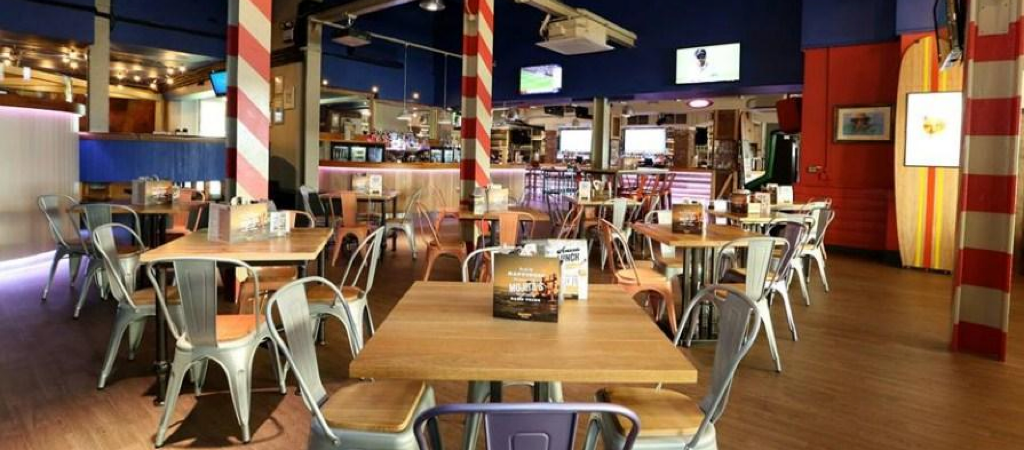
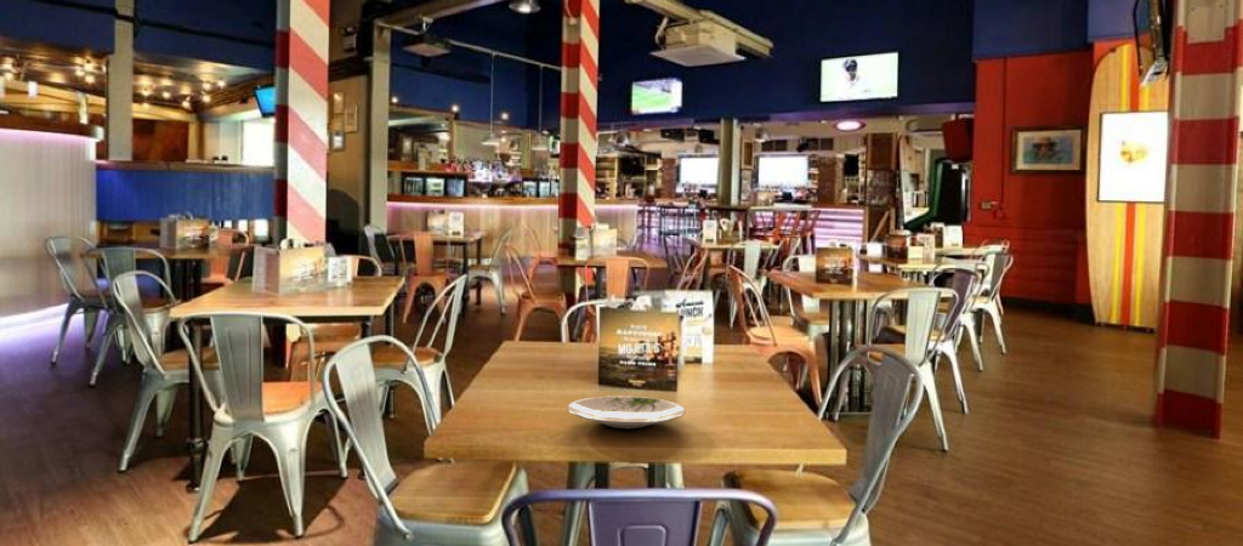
+ plate (625, 415)
